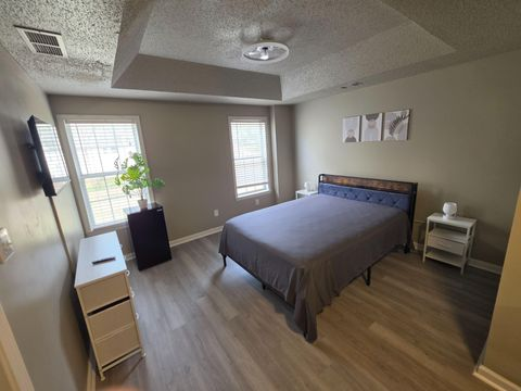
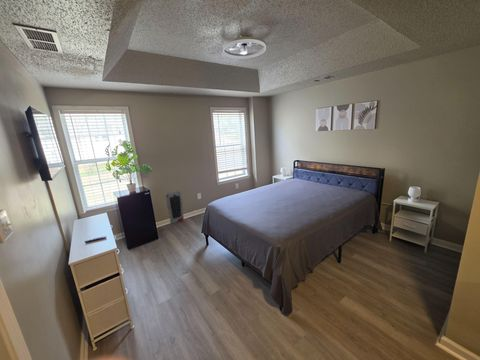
+ air purifier (175, 207)
